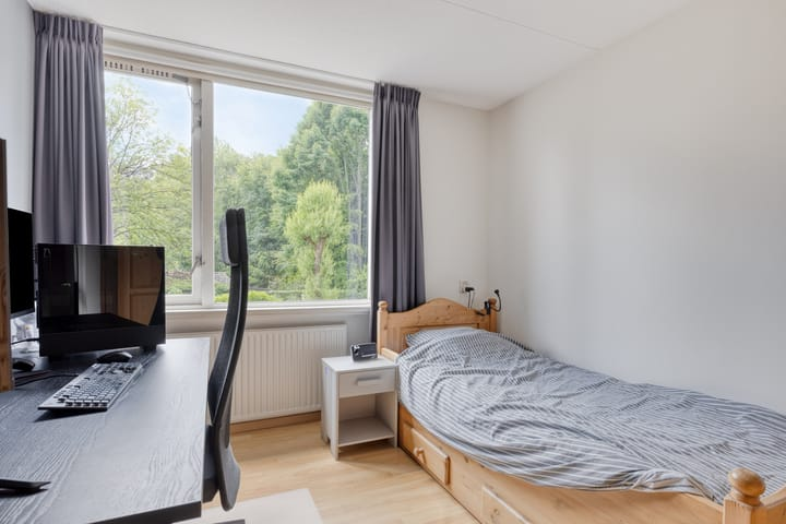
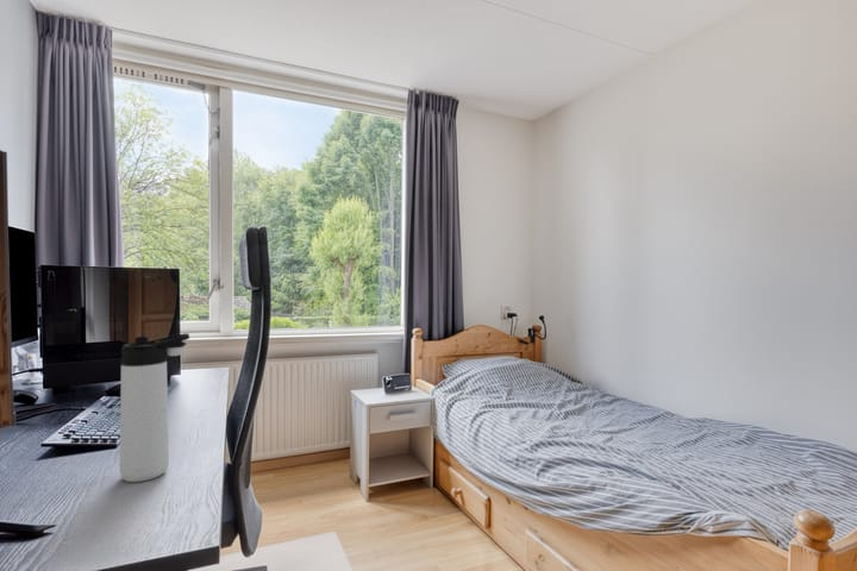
+ thermos bottle (156, 403)
